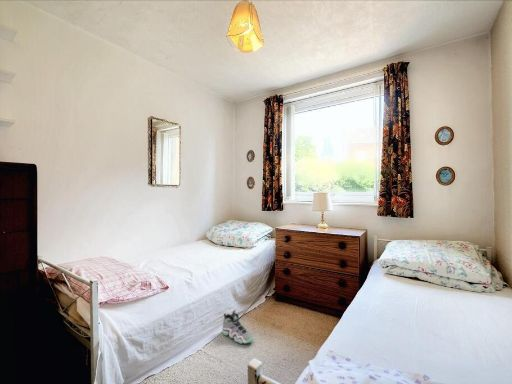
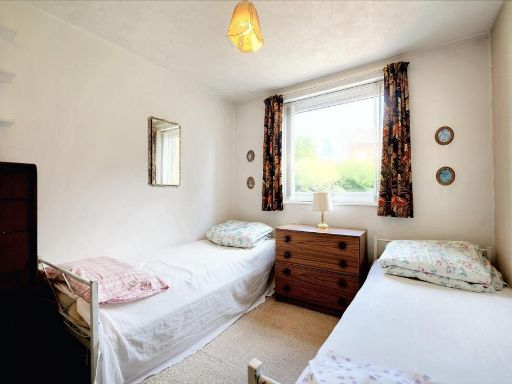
- sneaker (236, 324)
